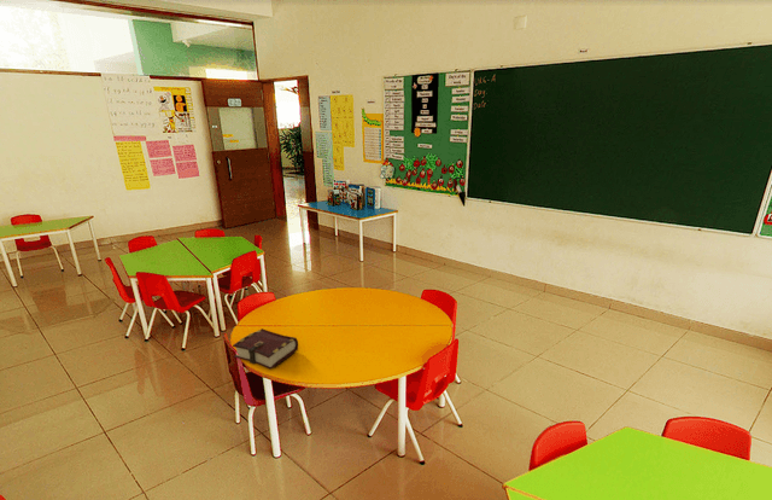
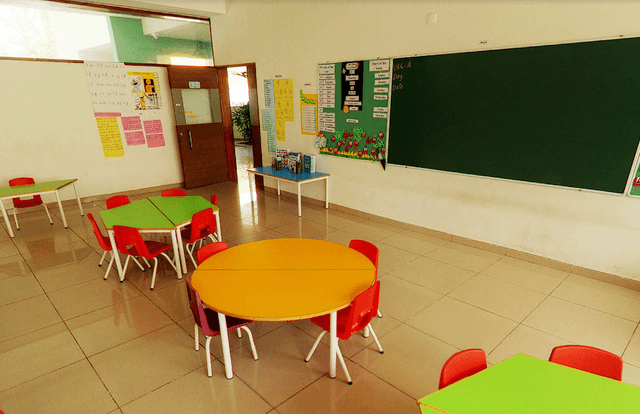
- book (265, 347)
